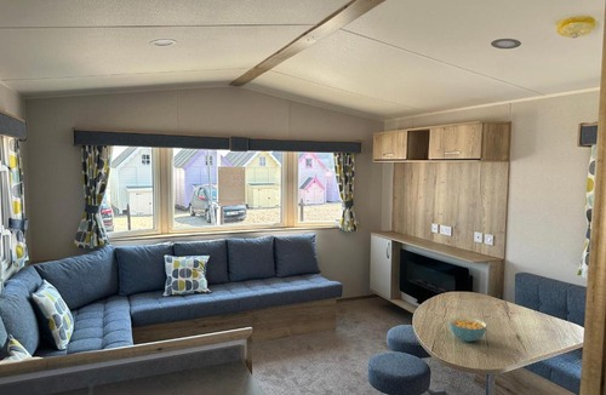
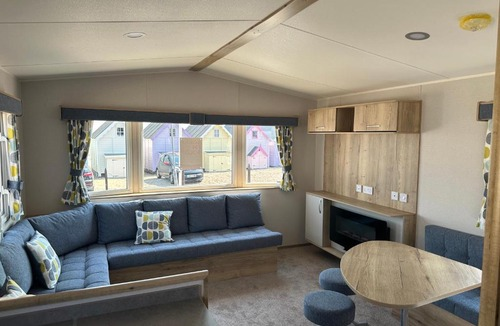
- cereal bowl (467, 331)
